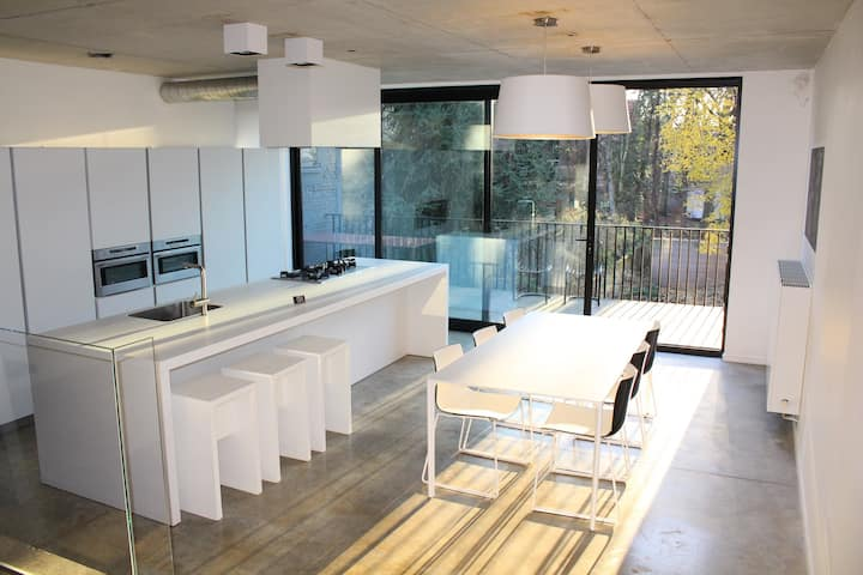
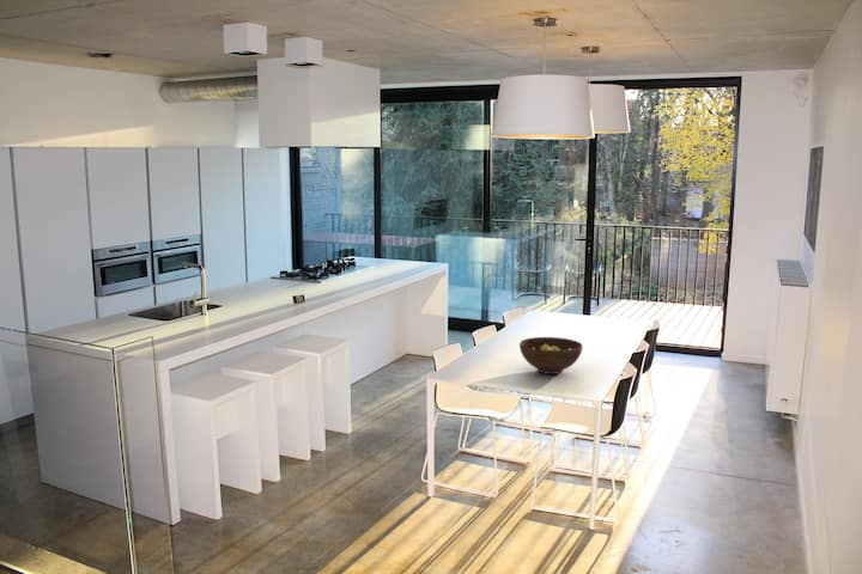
+ fruit bowl (550, 358)
